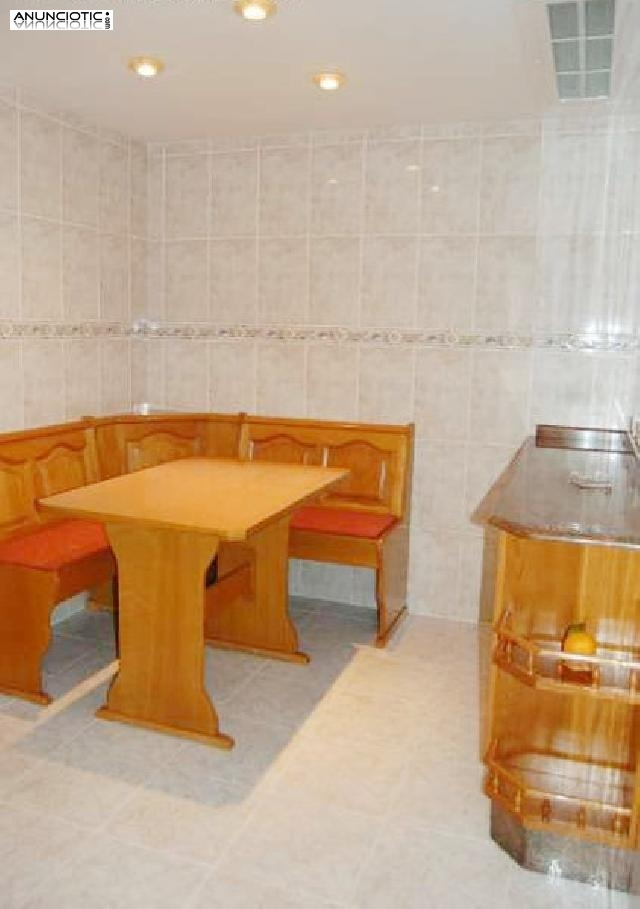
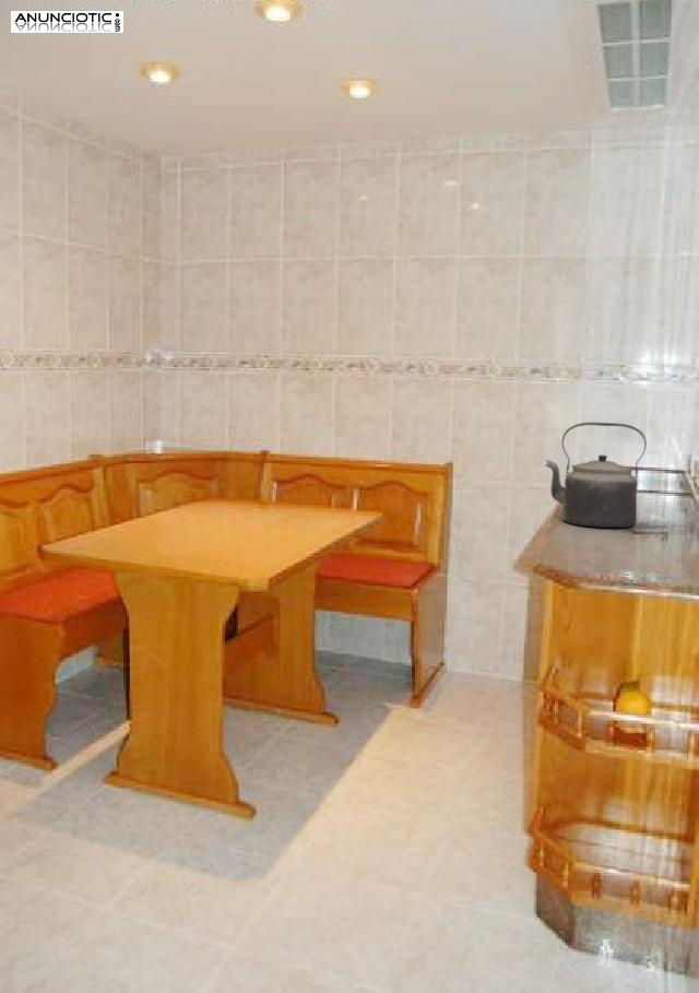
+ kettle (593, 472)
